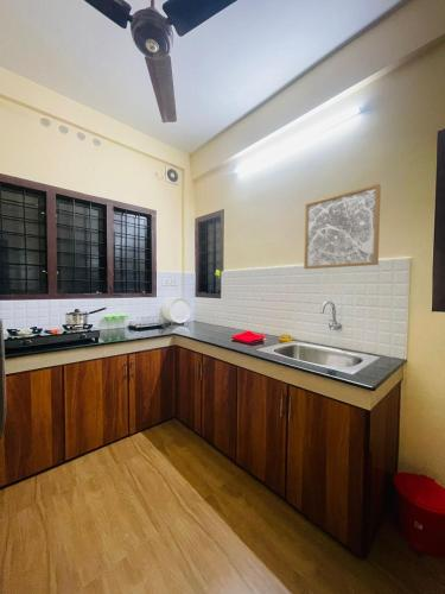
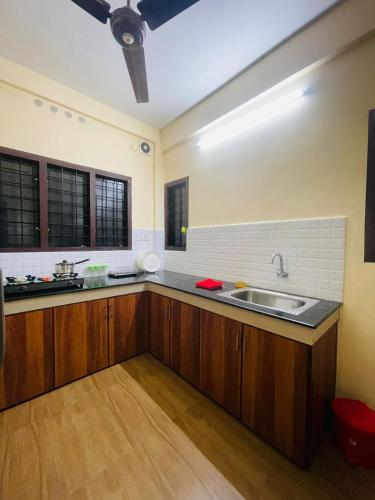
- wall art (338, 230)
